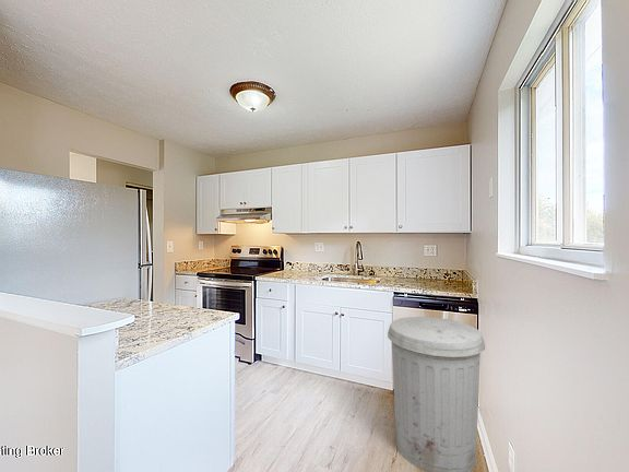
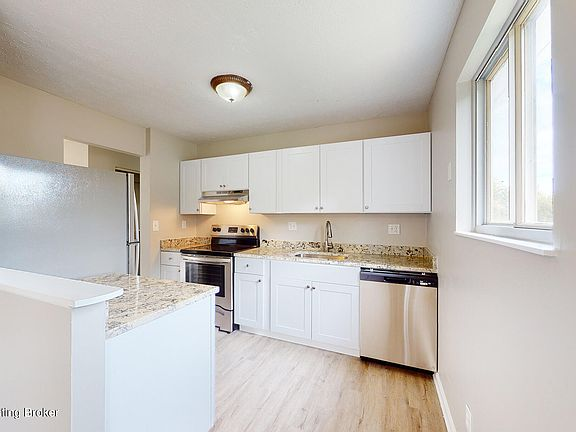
- trash can (434, 386)
